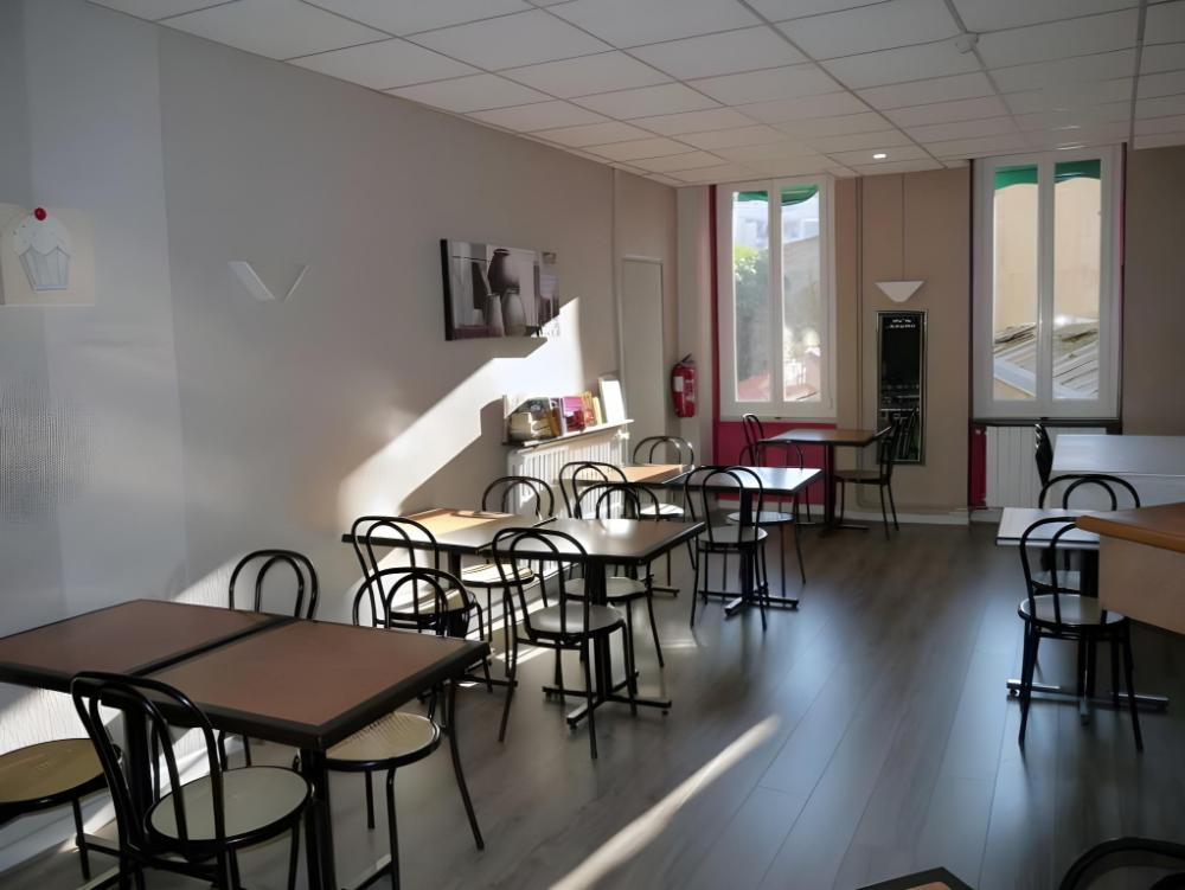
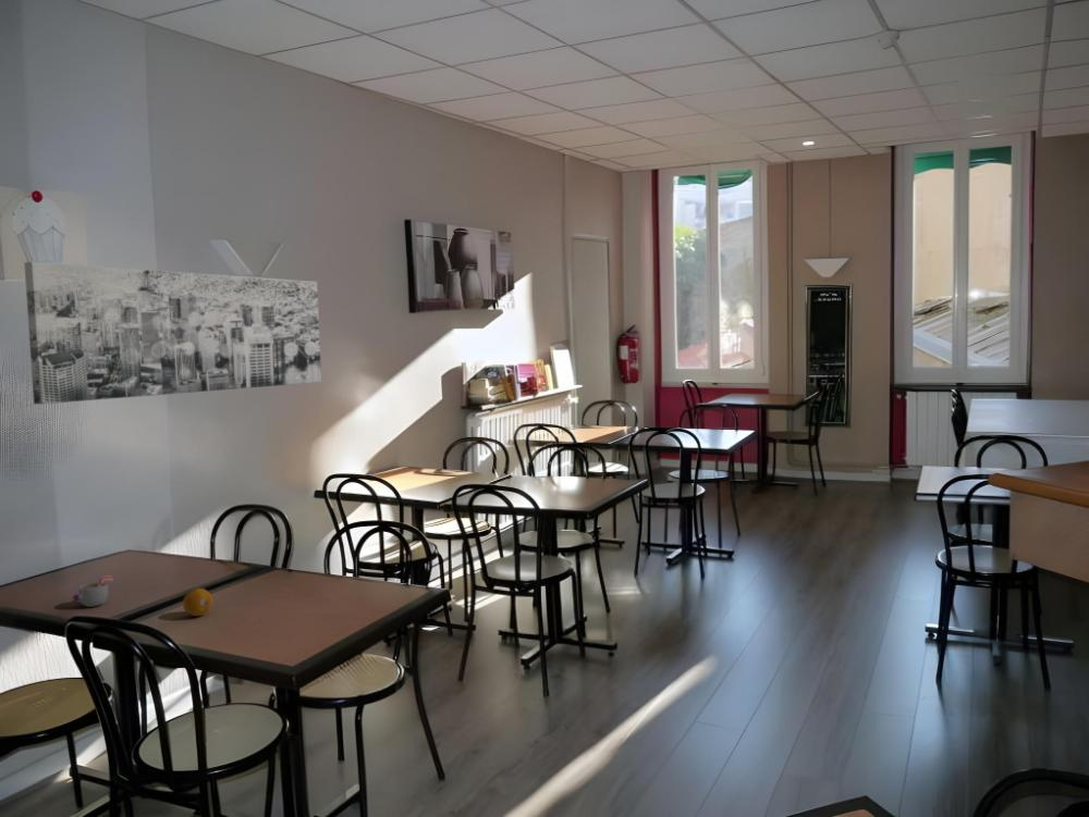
+ wall art (198, 332)
+ fruit (197, 602)
+ mug (93, 590)
